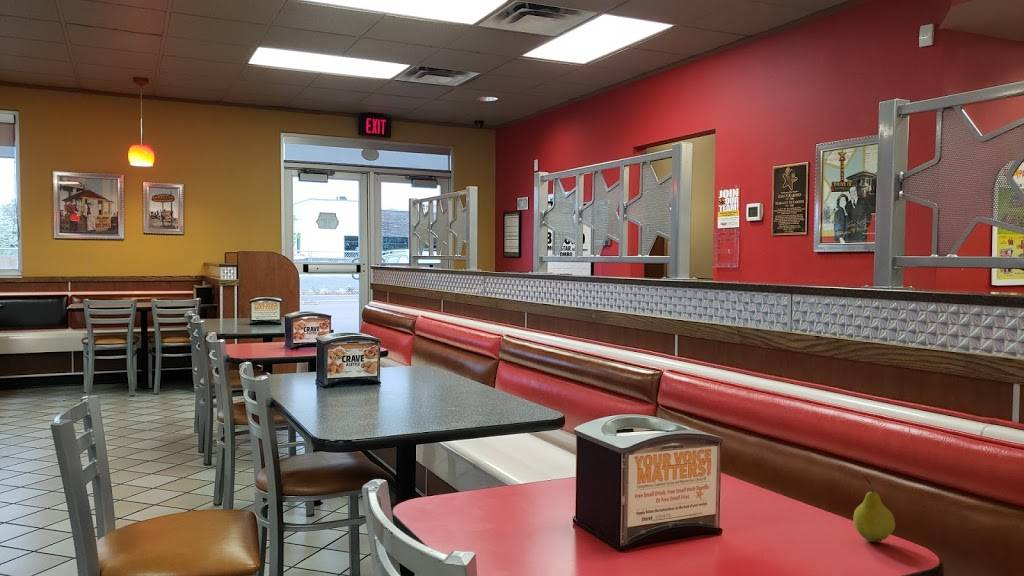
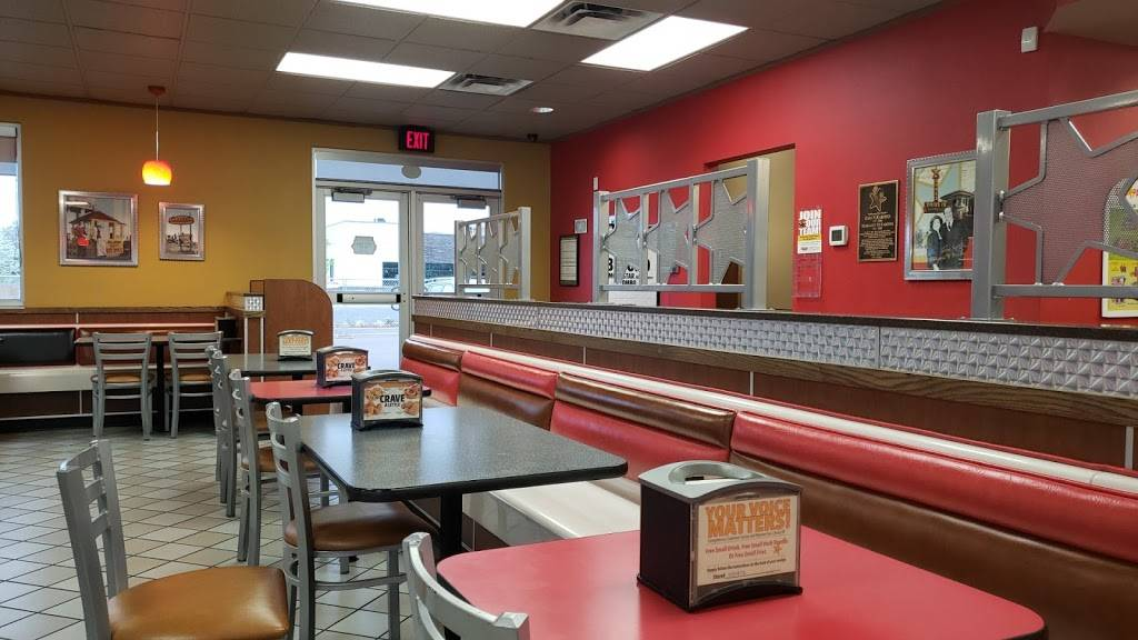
- fruit (874, 508)
